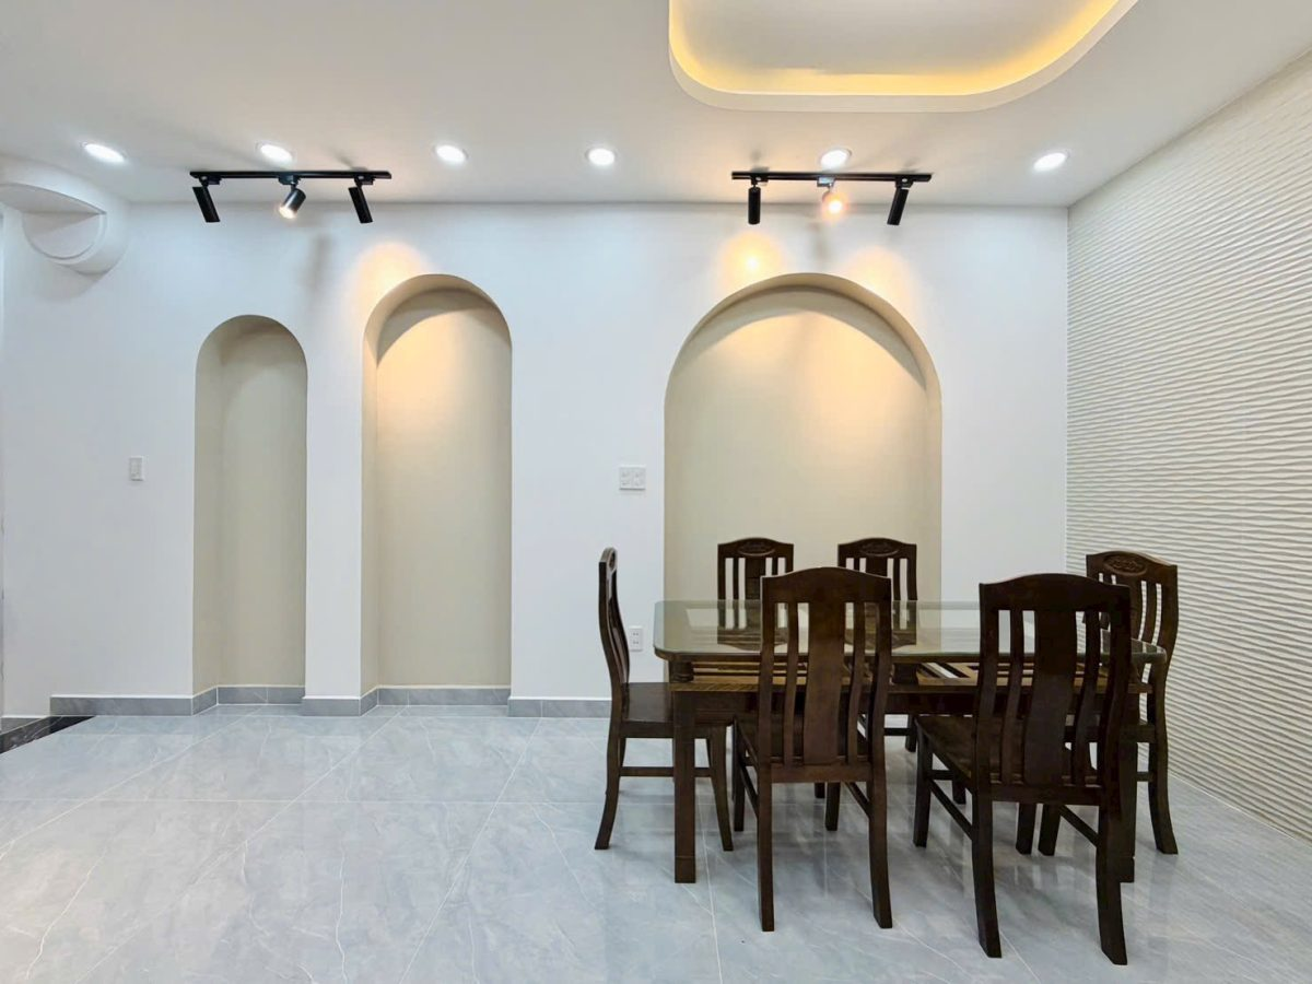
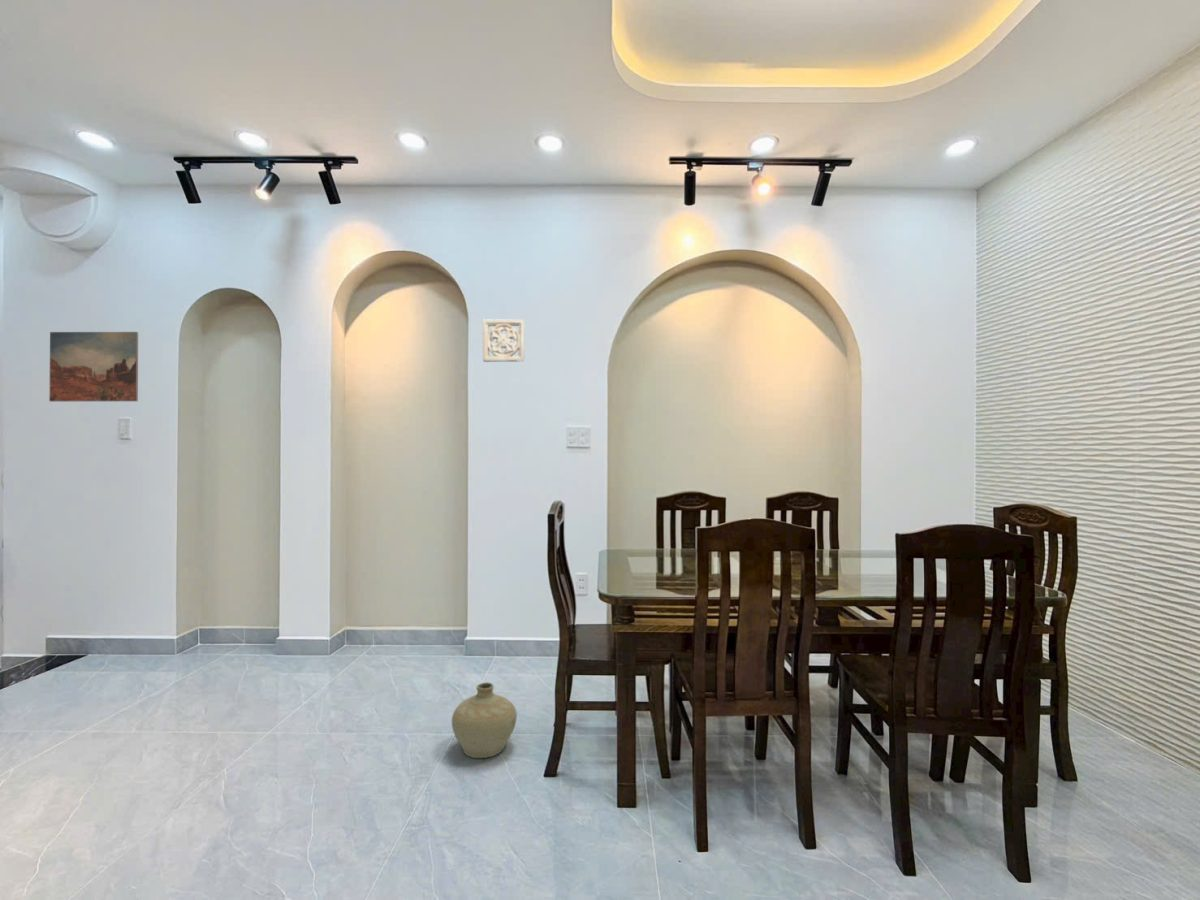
+ wall ornament (503, 341)
+ ceramic jug (484, 716)
+ wall art (93, 366)
